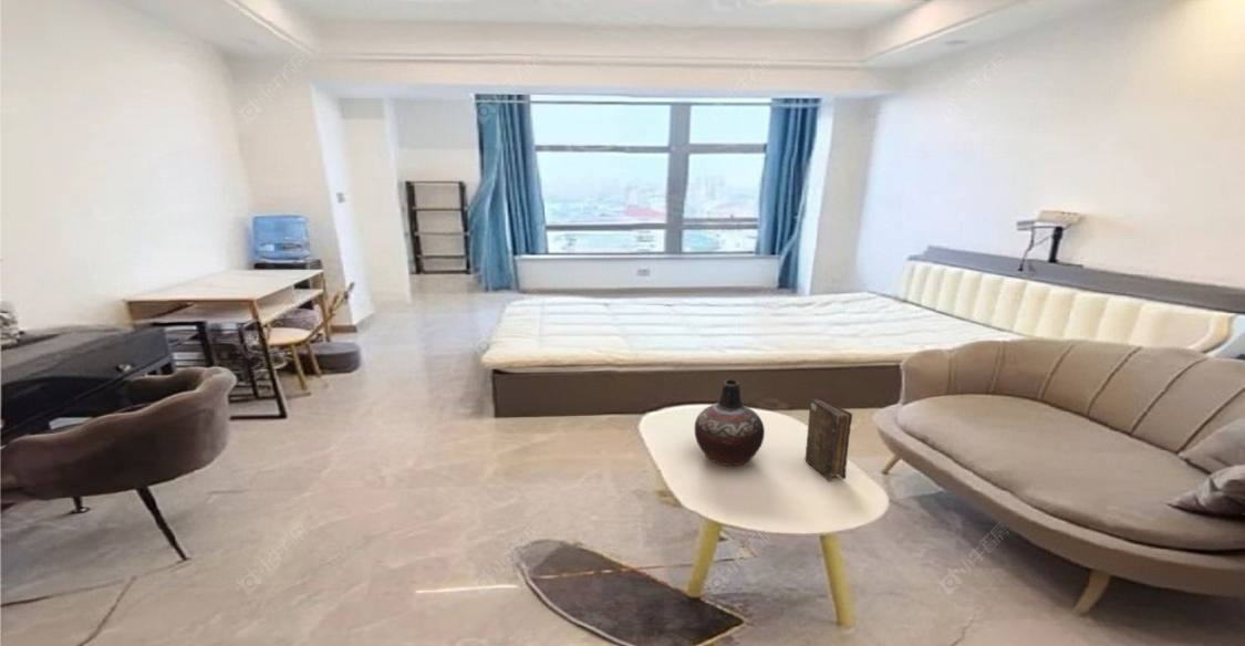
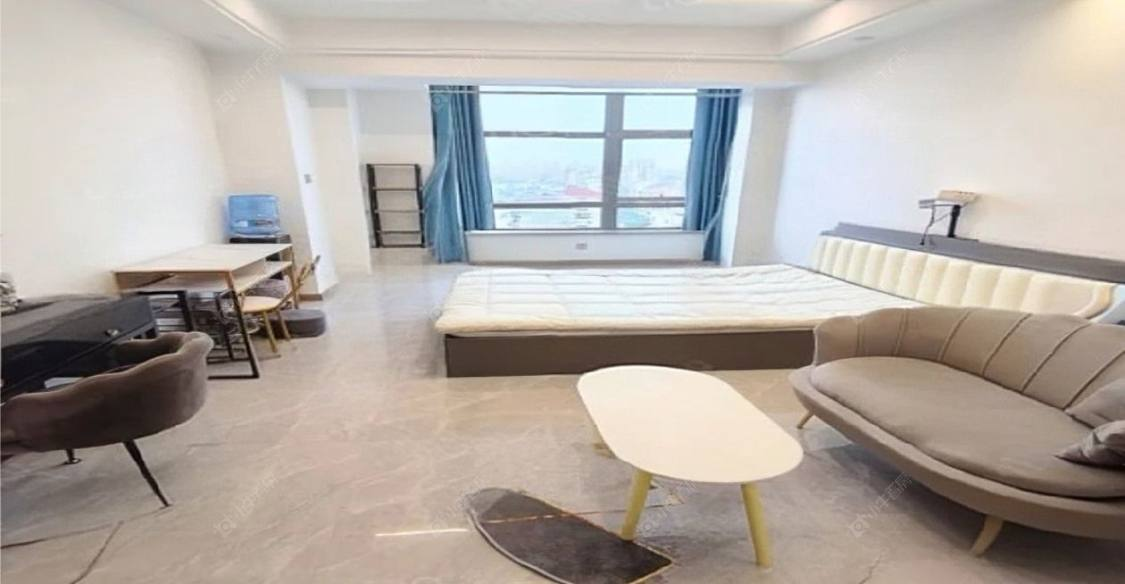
- vase (729, 419)
- book (827, 437)
